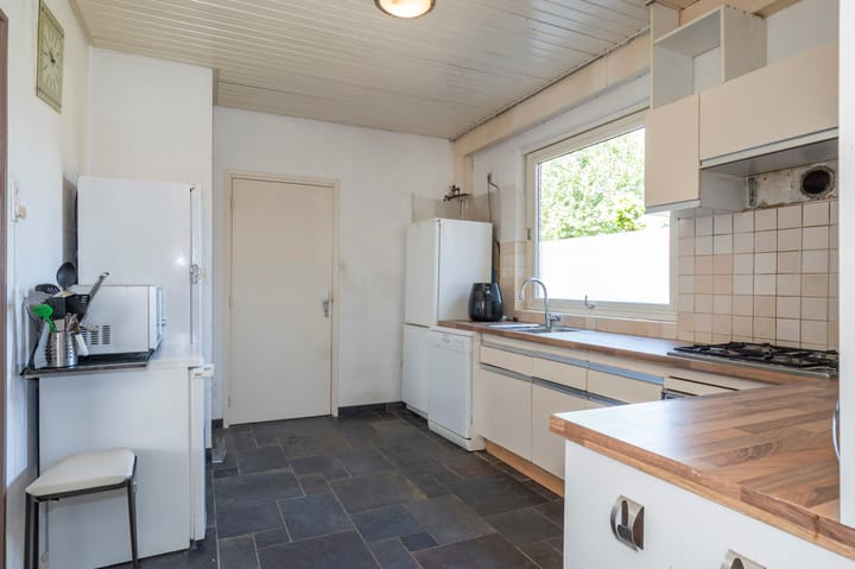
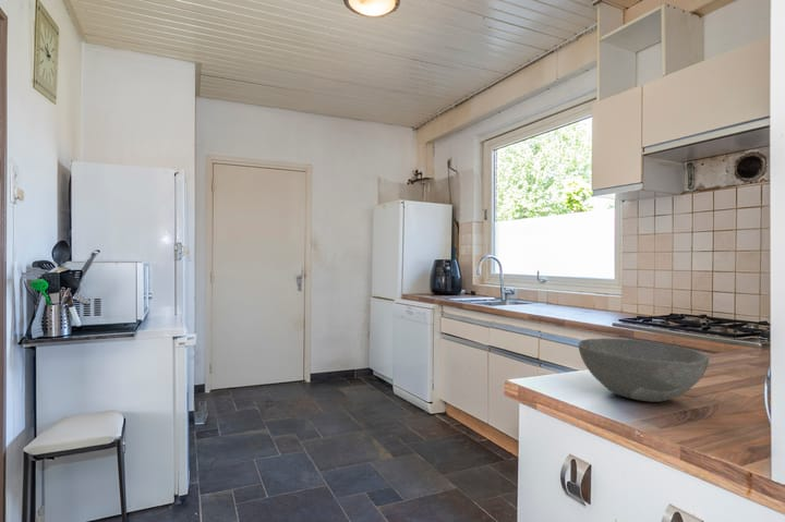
+ bowl (639, 371)
